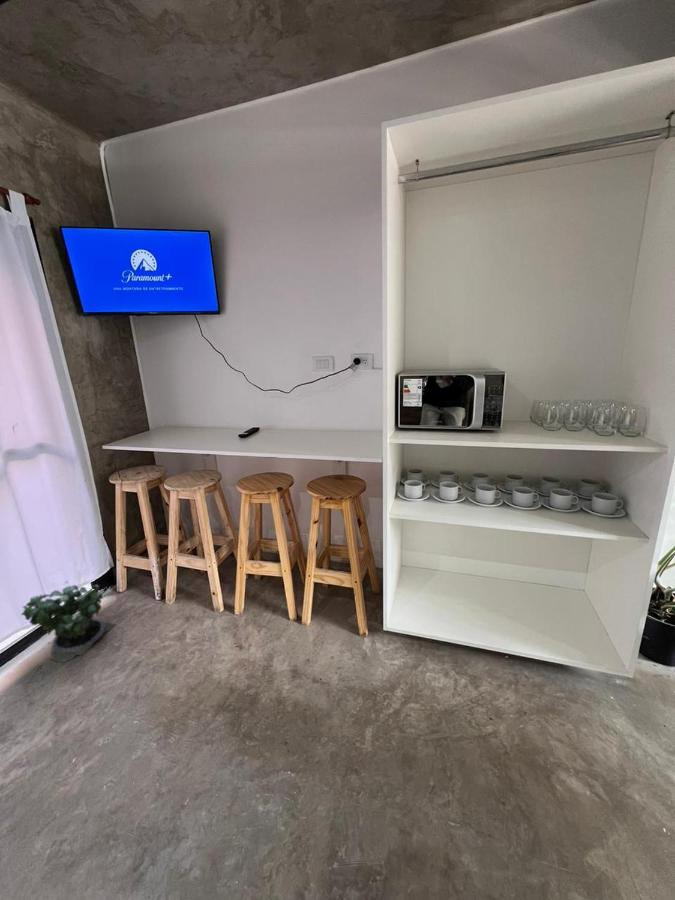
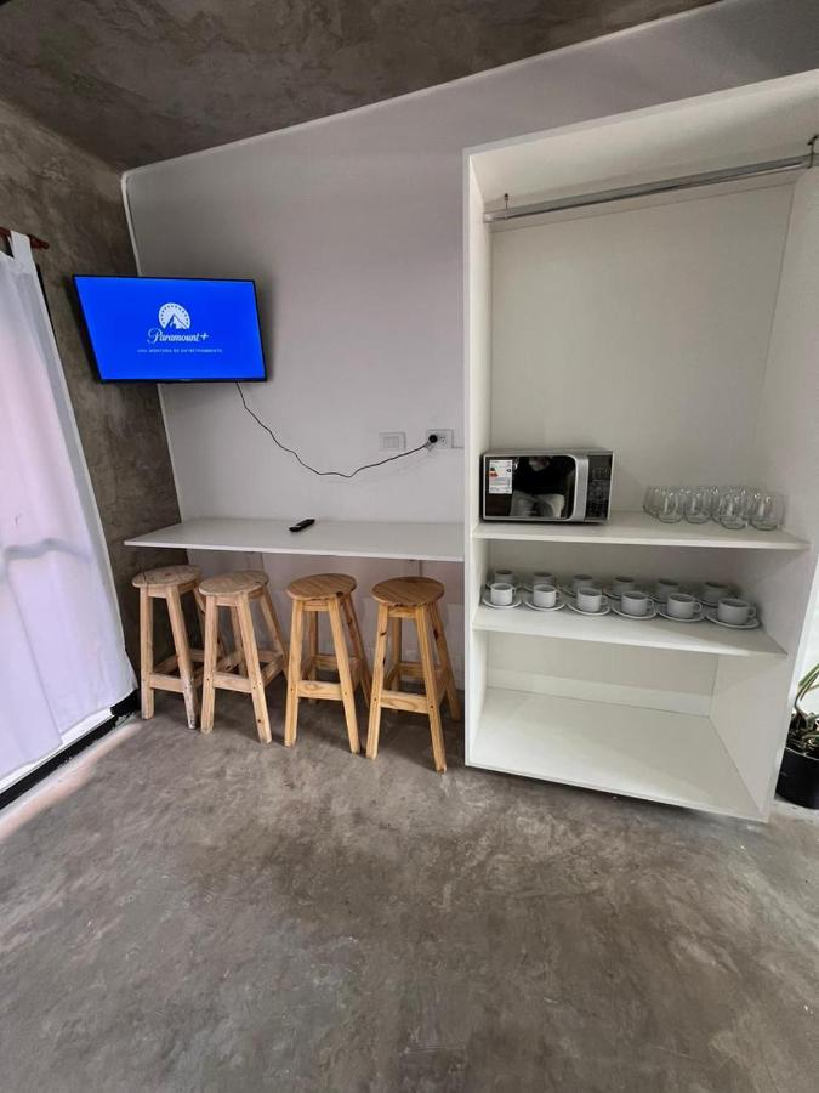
- potted plant (66, 614)
